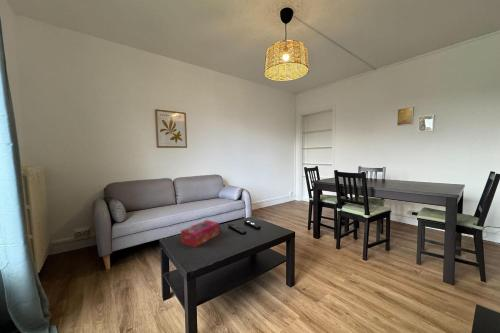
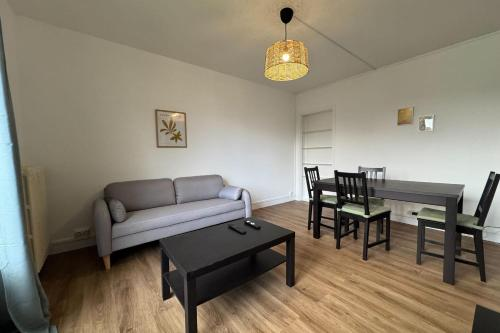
- tissue box (201, 232)
